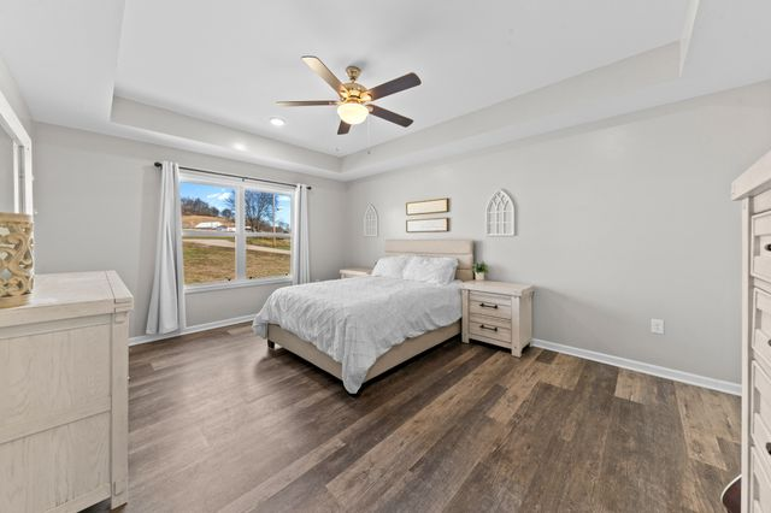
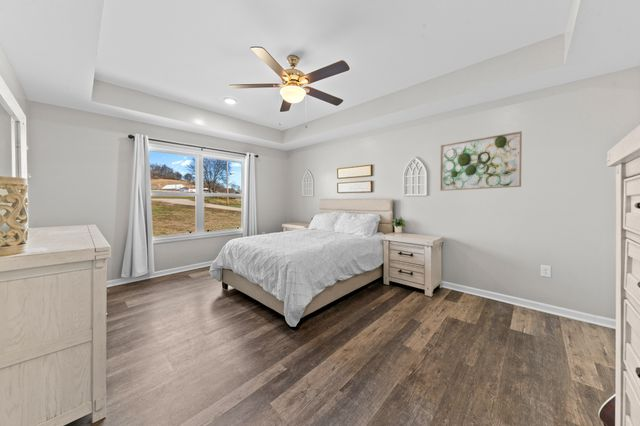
+ wall art (476, 163)
